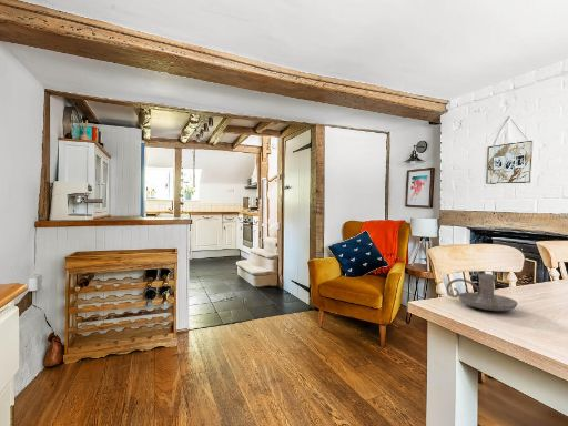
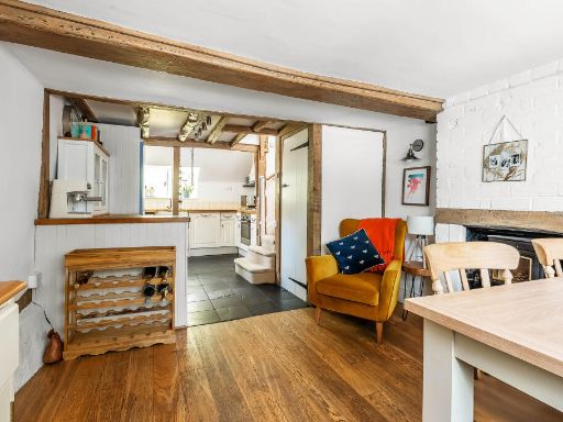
- candle holder (479, 290)
